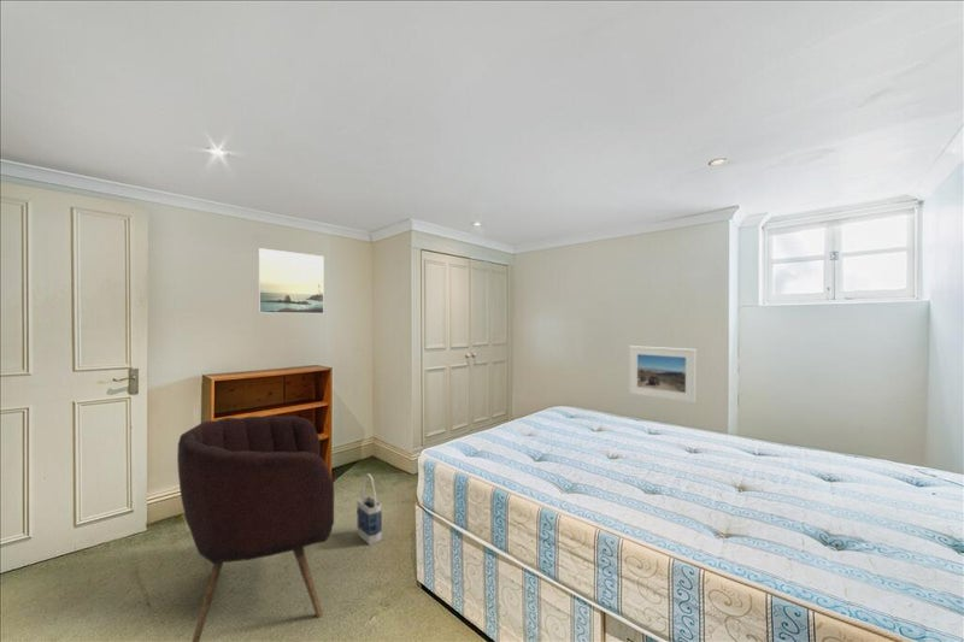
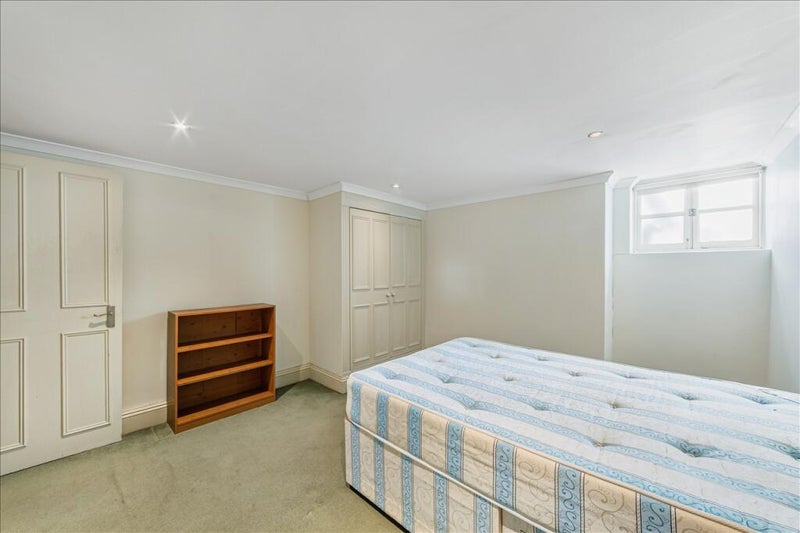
- bag (369, 505)
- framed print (293, 282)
- armchair (278, 503)
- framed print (660, 372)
